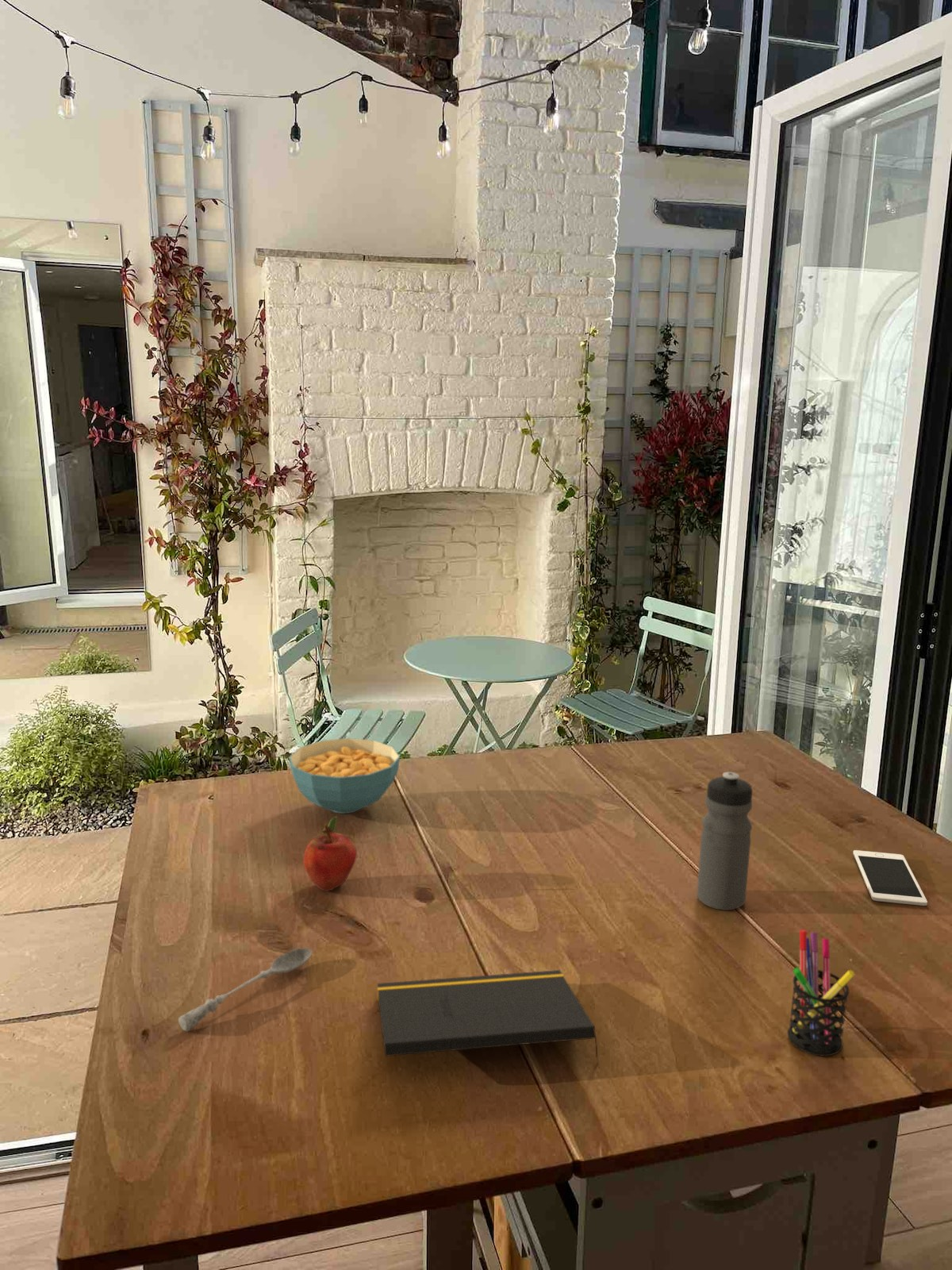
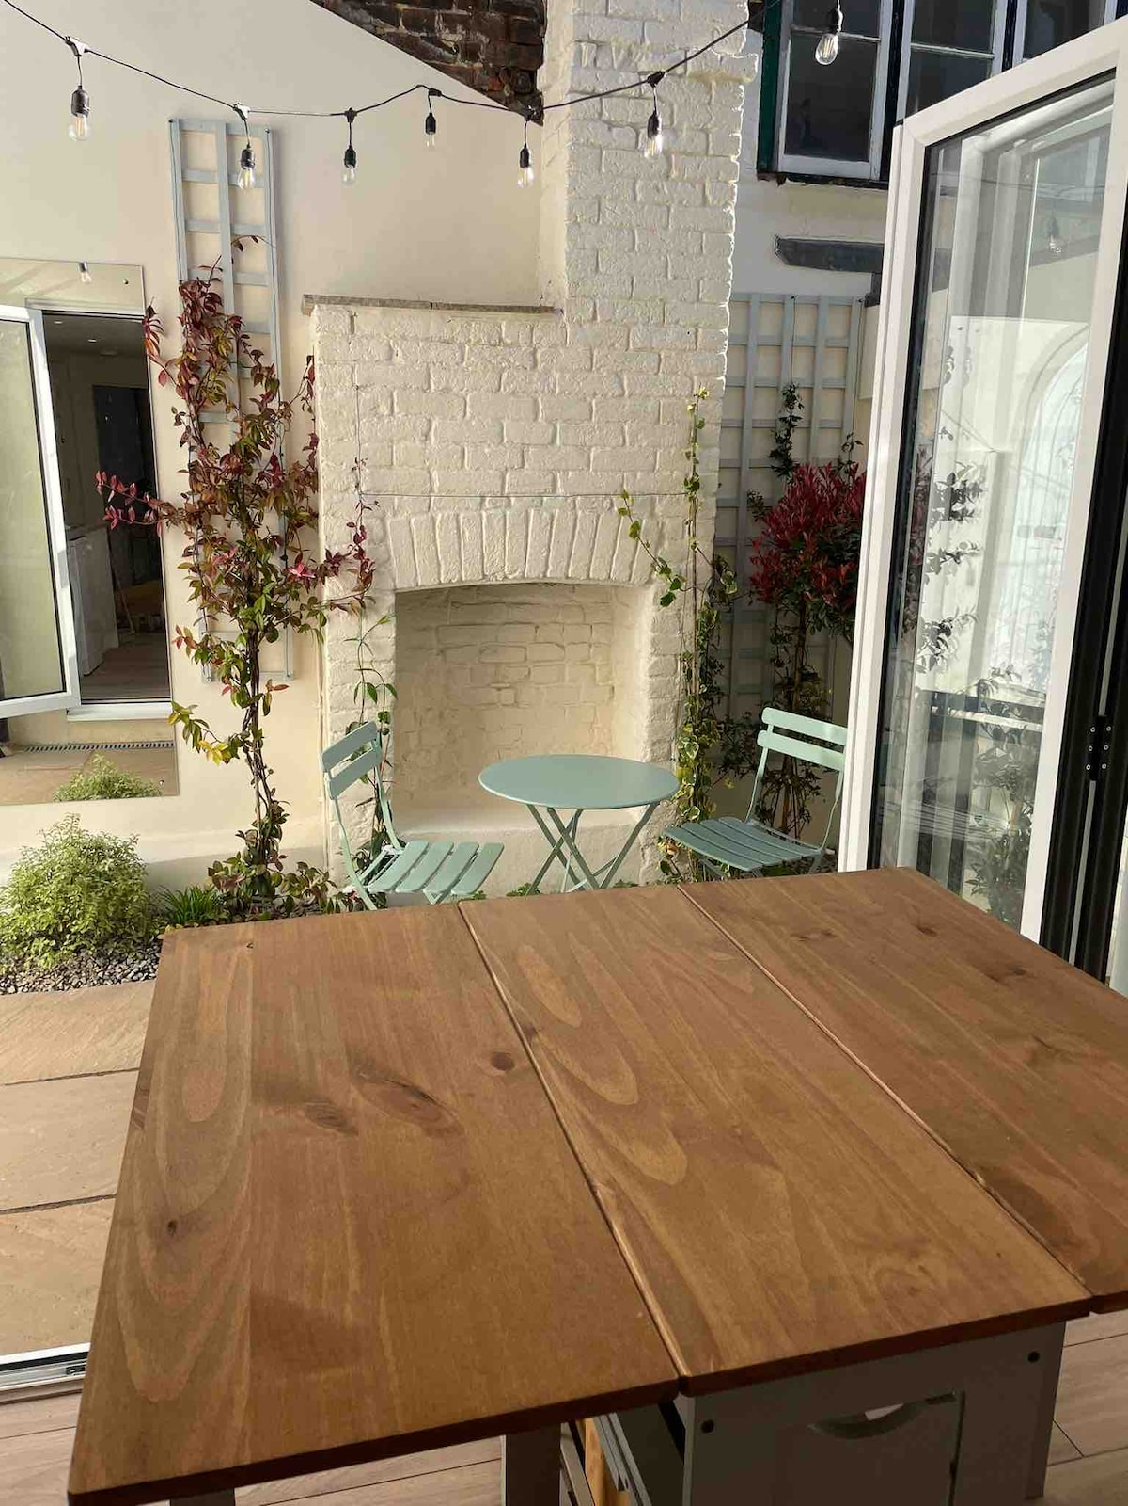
- water bottle (725, 837)
- cereal bowl (344, 782)
- fruit (330, 852)
- pen holder (813, 991)
- cell phone (888, 876)
- notepad (479, 1010)
- soupspoon (249, 983)
